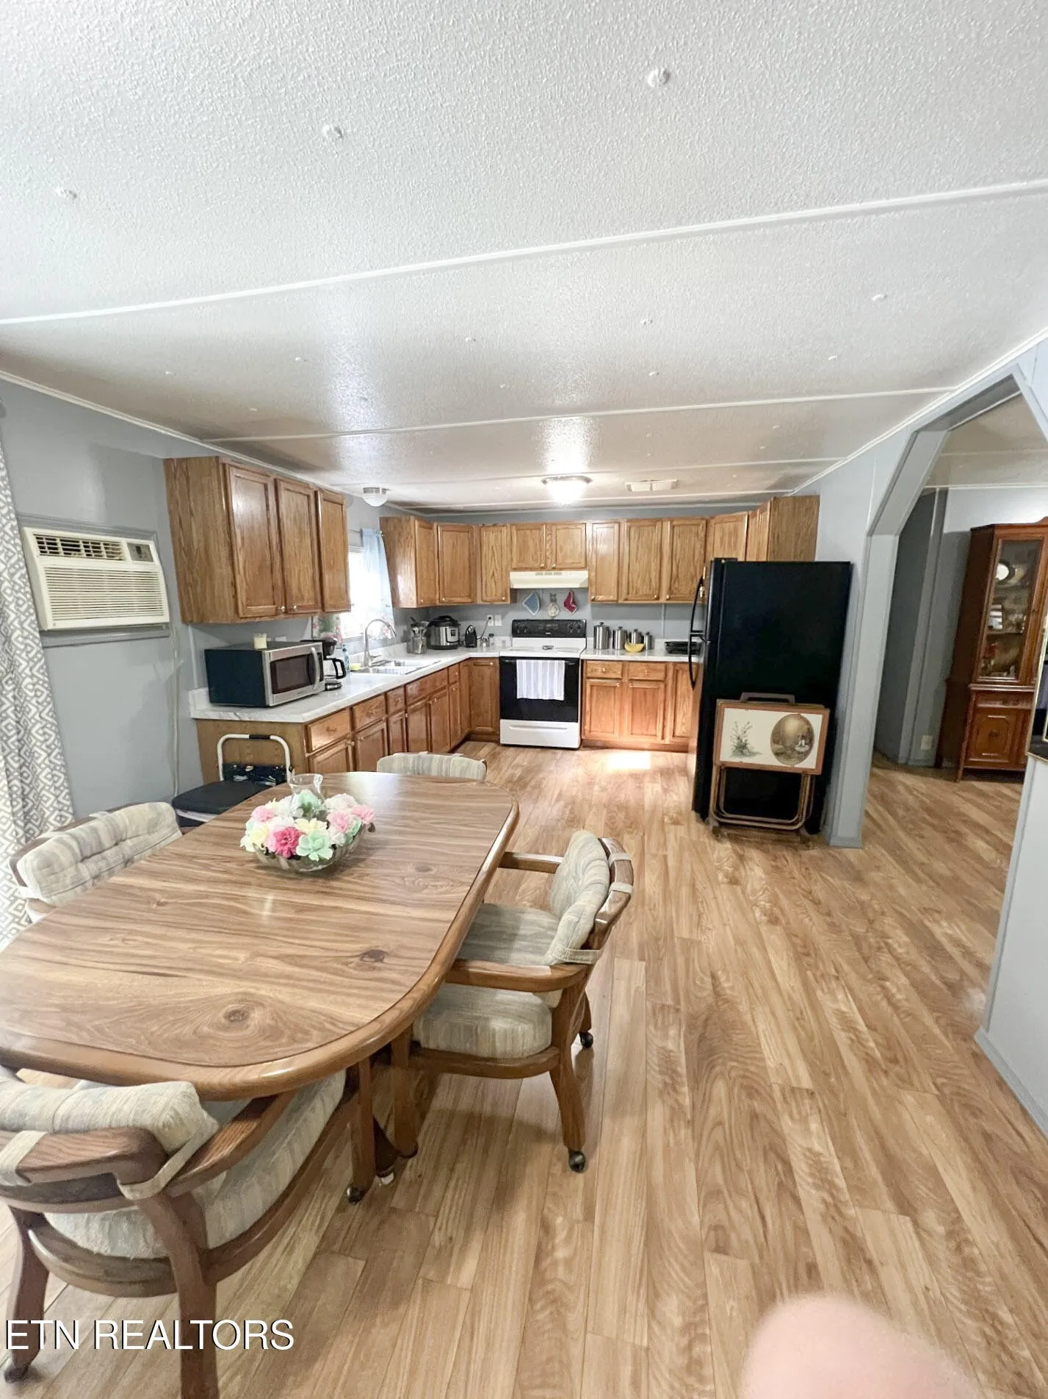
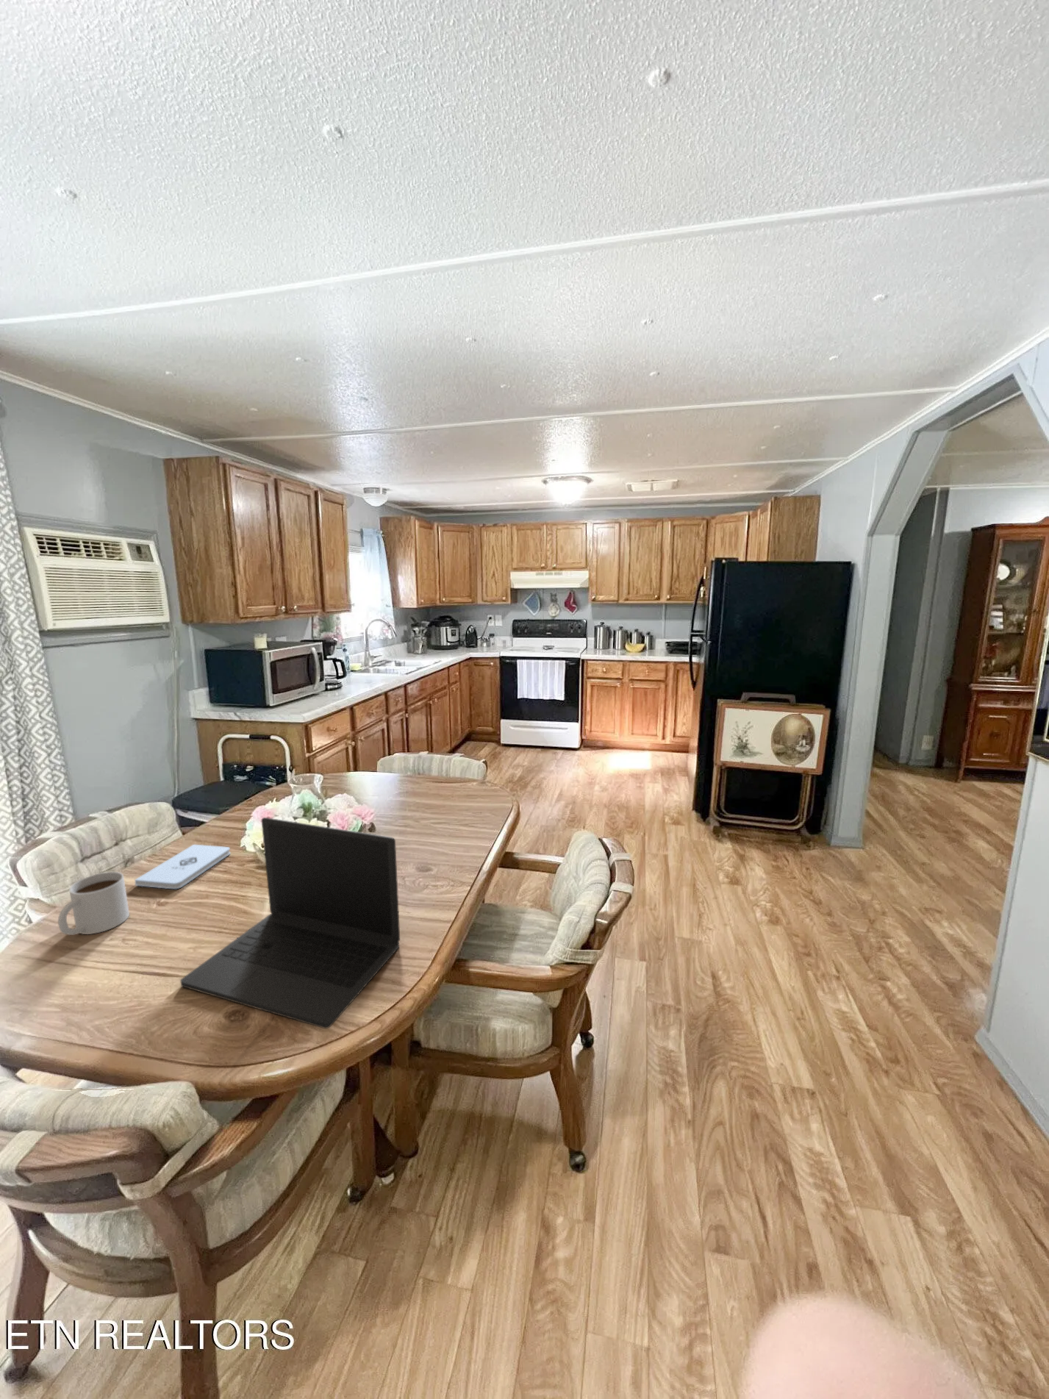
+ notepad (186, 865)
+ laptop (291, 909)
+ mug (91, 907)
